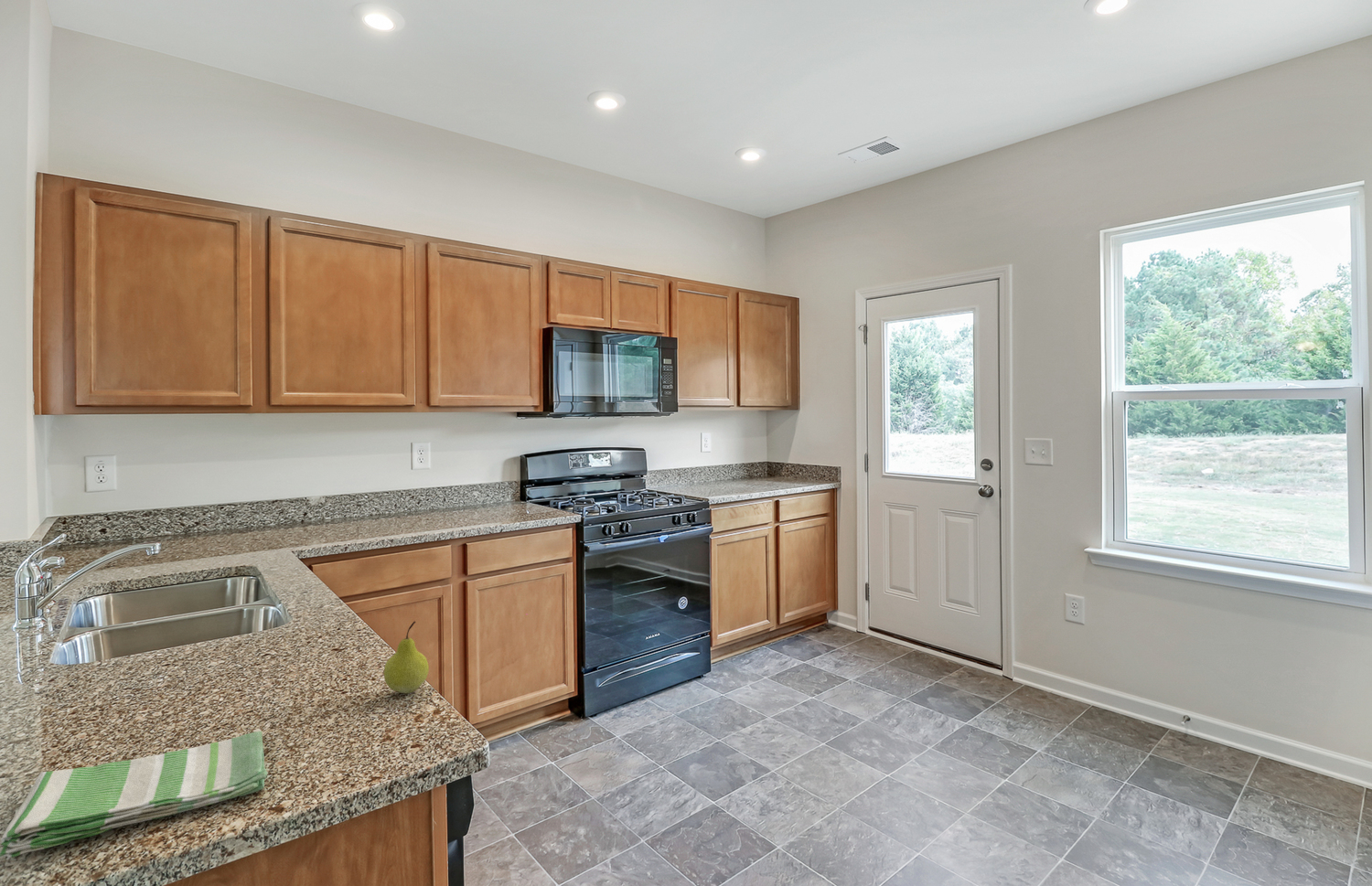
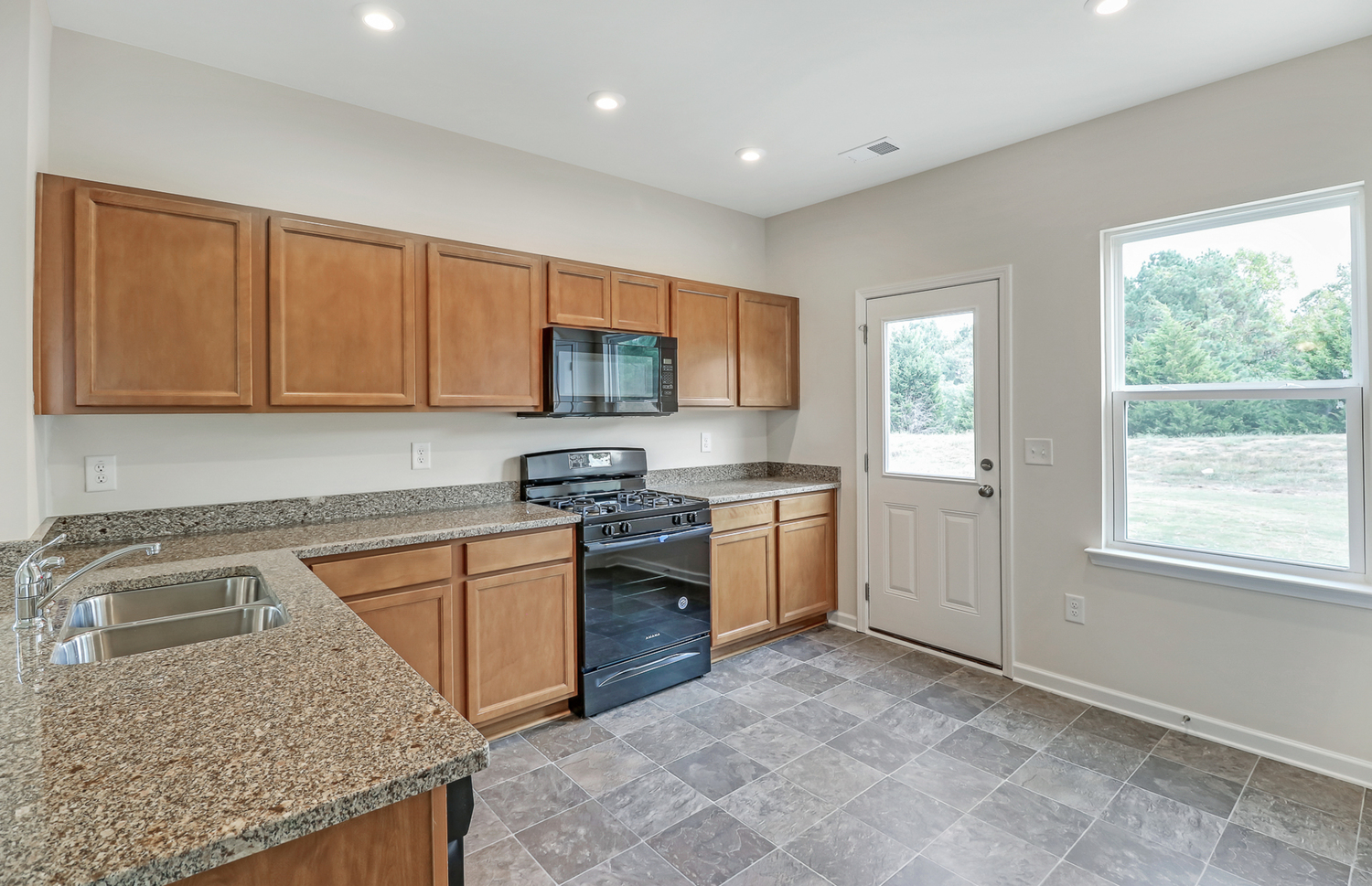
- dish towel (152, 781)
- fruit (406, 656)
